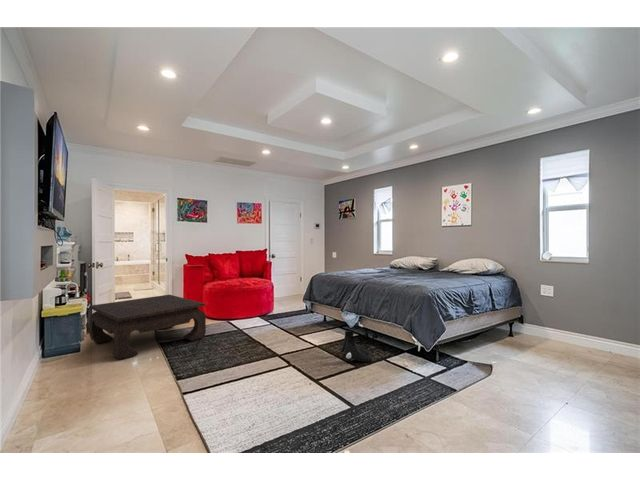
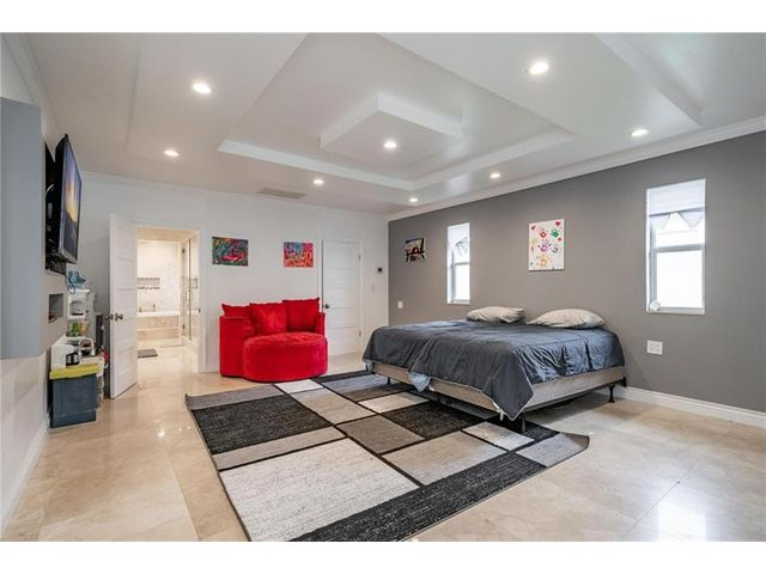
- coffee table (148, 322)
- boots (356, 345)
